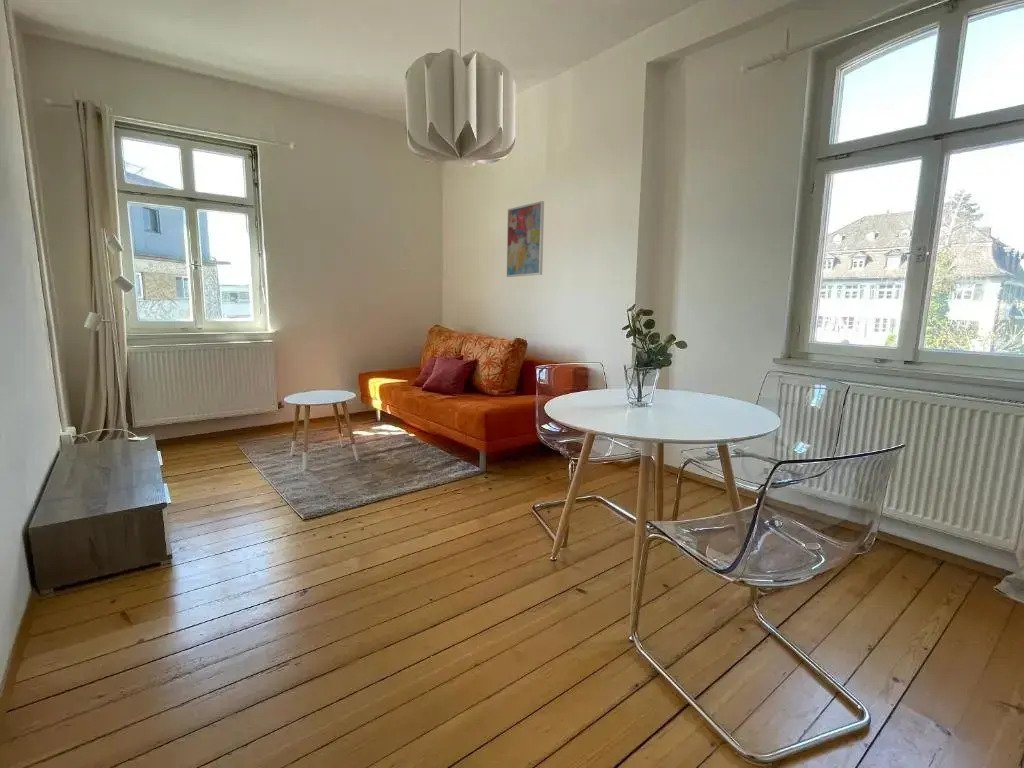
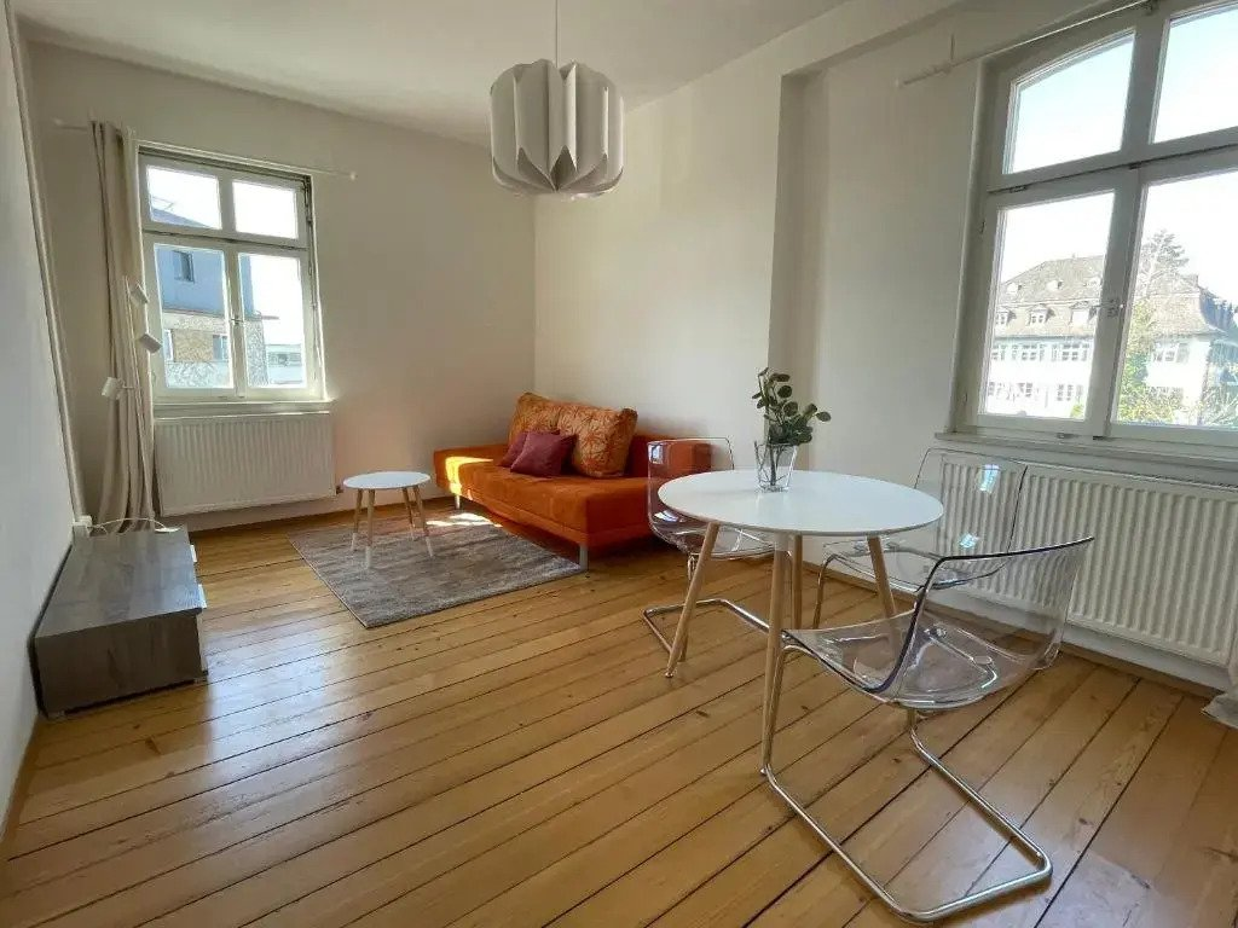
- wall art (524, 240)
